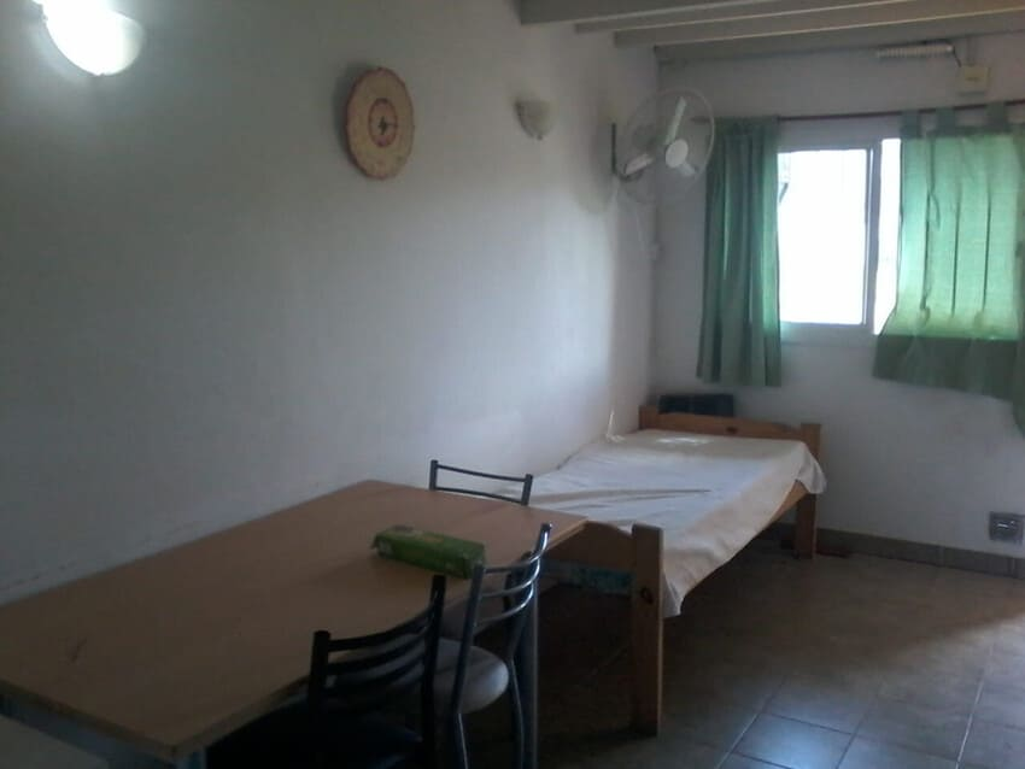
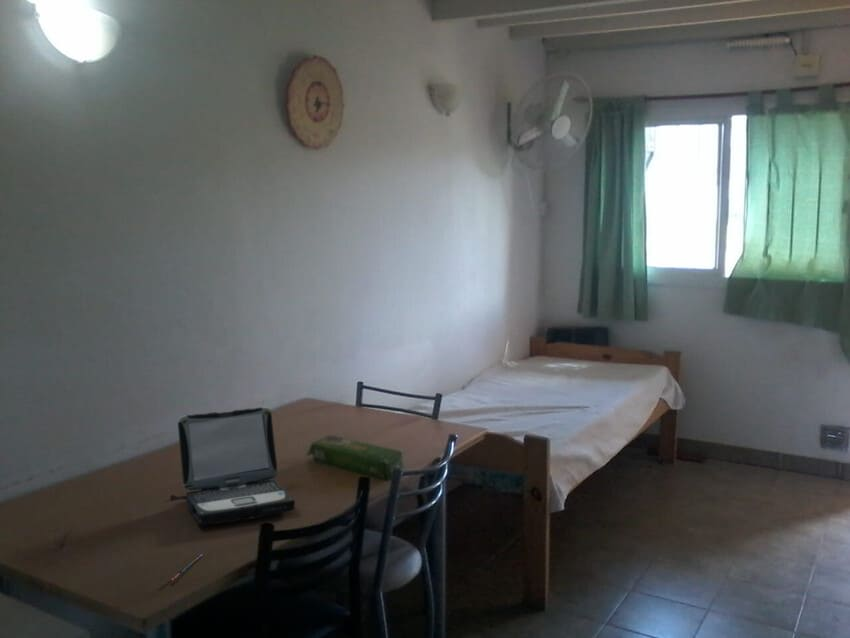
+ pen (186, 567)
+ laptop (233, 461)
